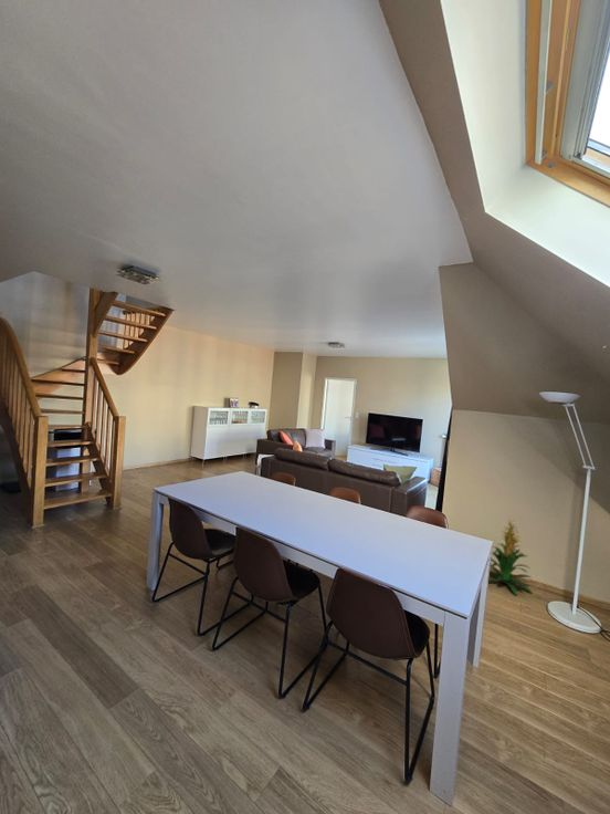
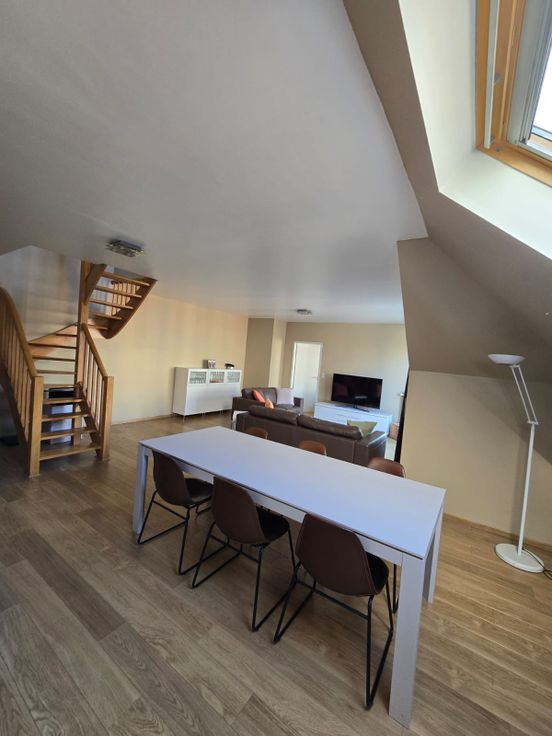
- indoor plant (508, 551)
